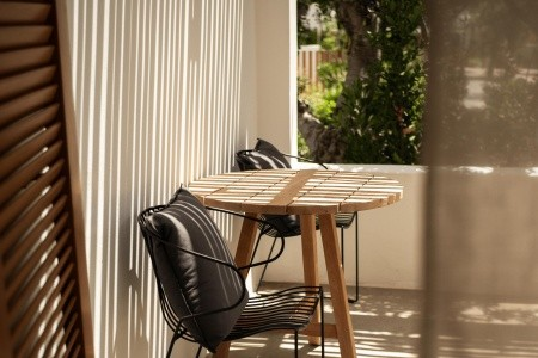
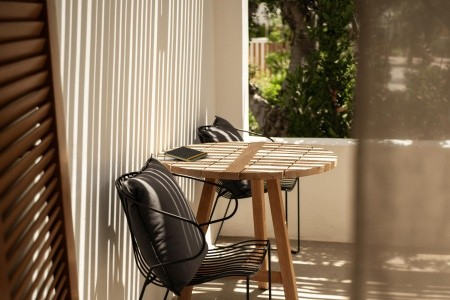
+ notepad (186, 154)
